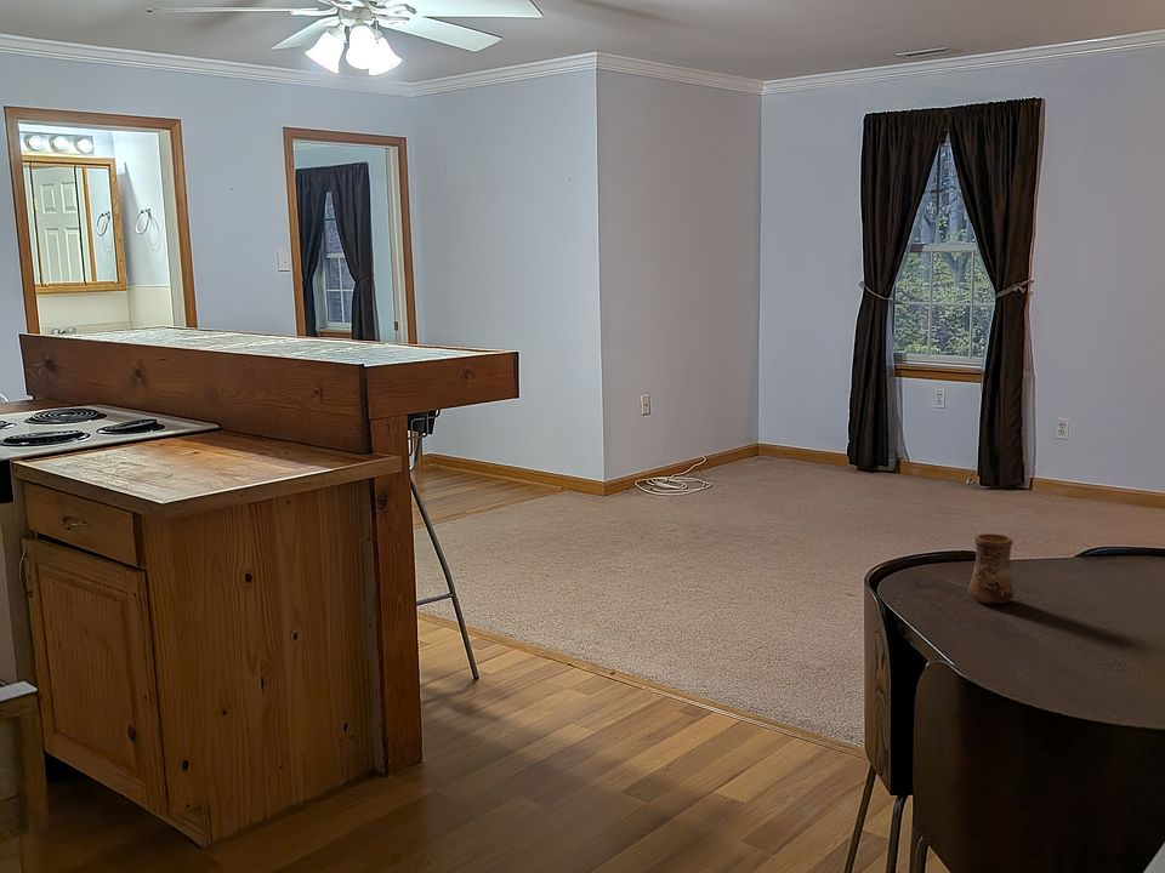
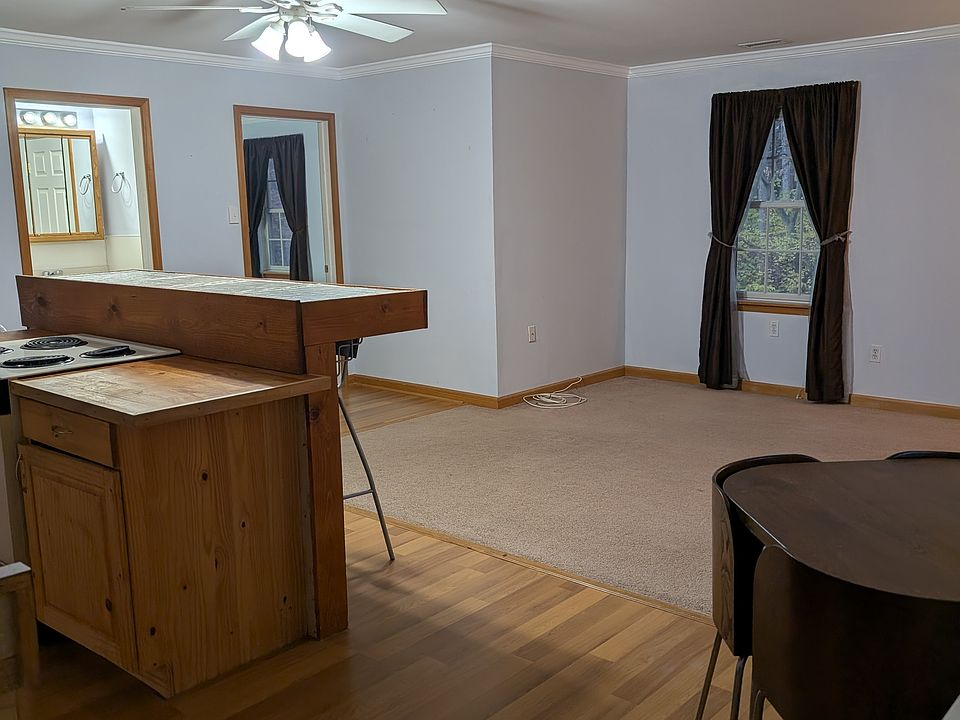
- cup (991, 569)
